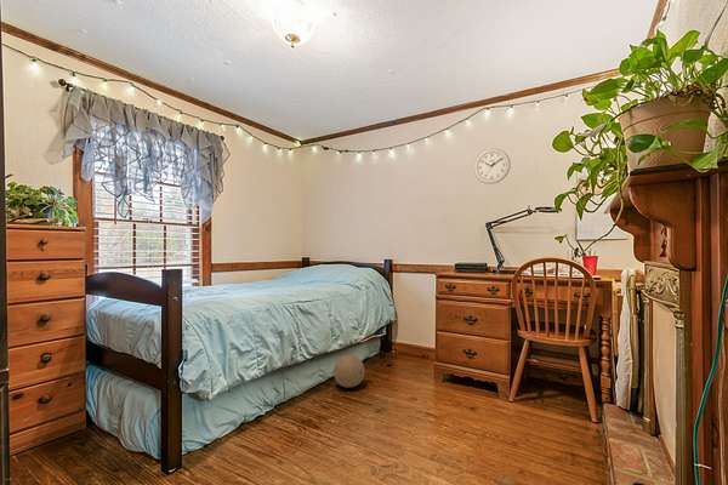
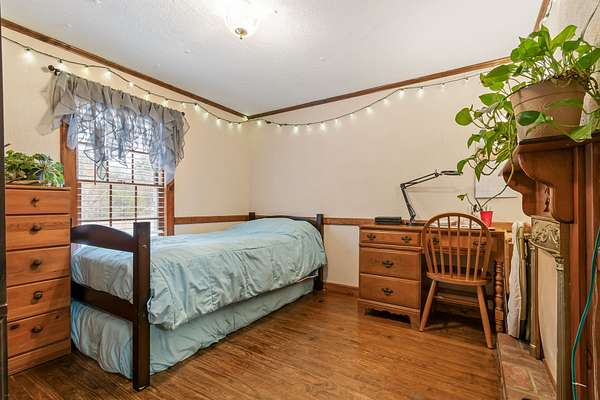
- wall clock (491, 166)
- ball (348, 370)
